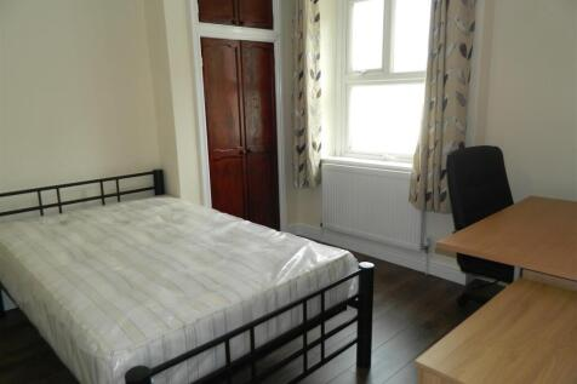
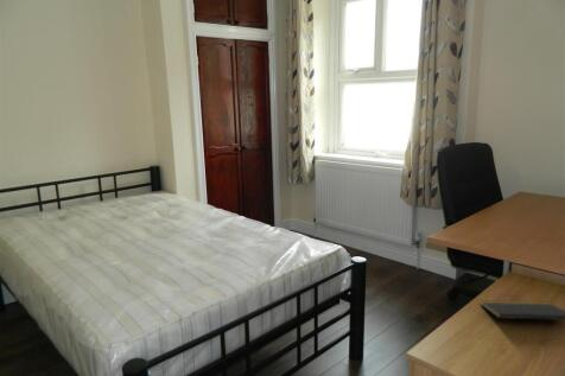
+ notepad (523, 310)
